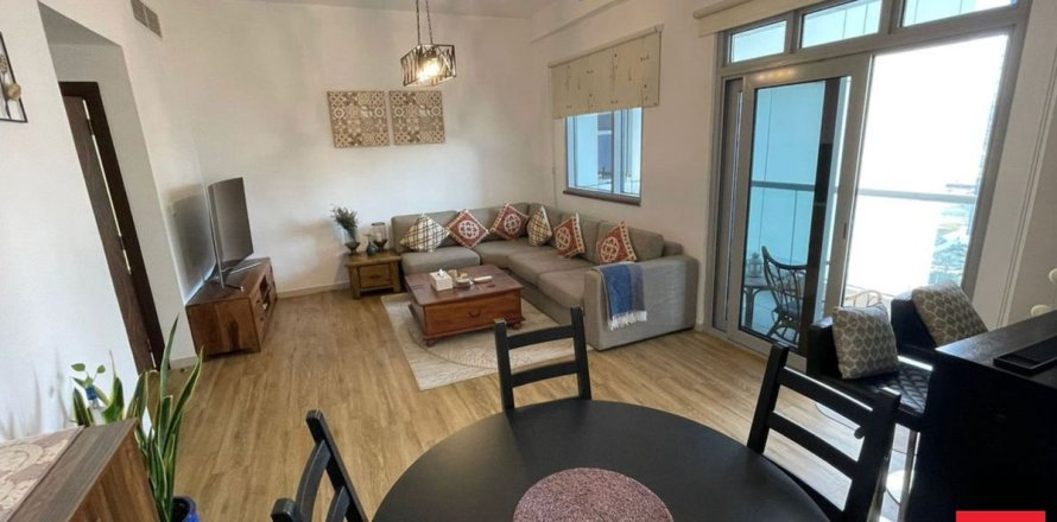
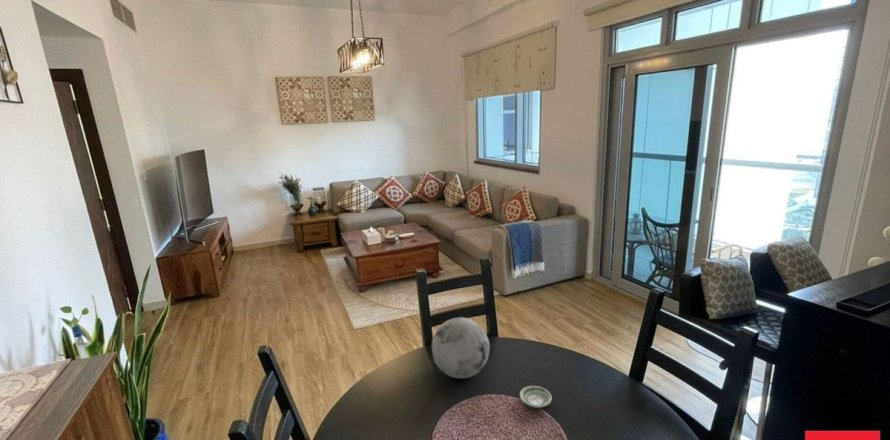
+ decorative orb (460, 347)
+ saucer (535, 398)
